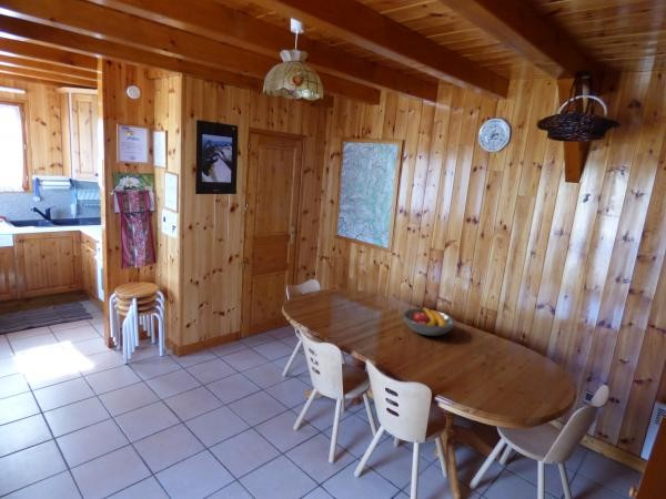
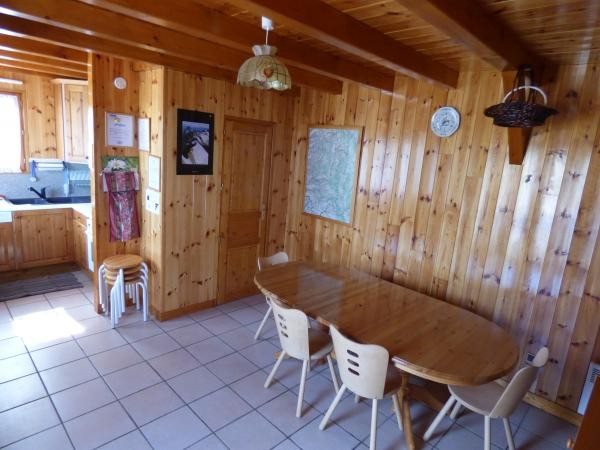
- fruit bowl (427, 322)
